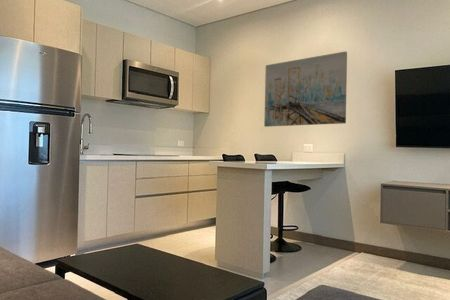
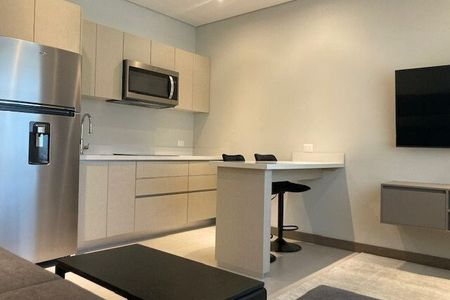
- wall art (302, 92)
